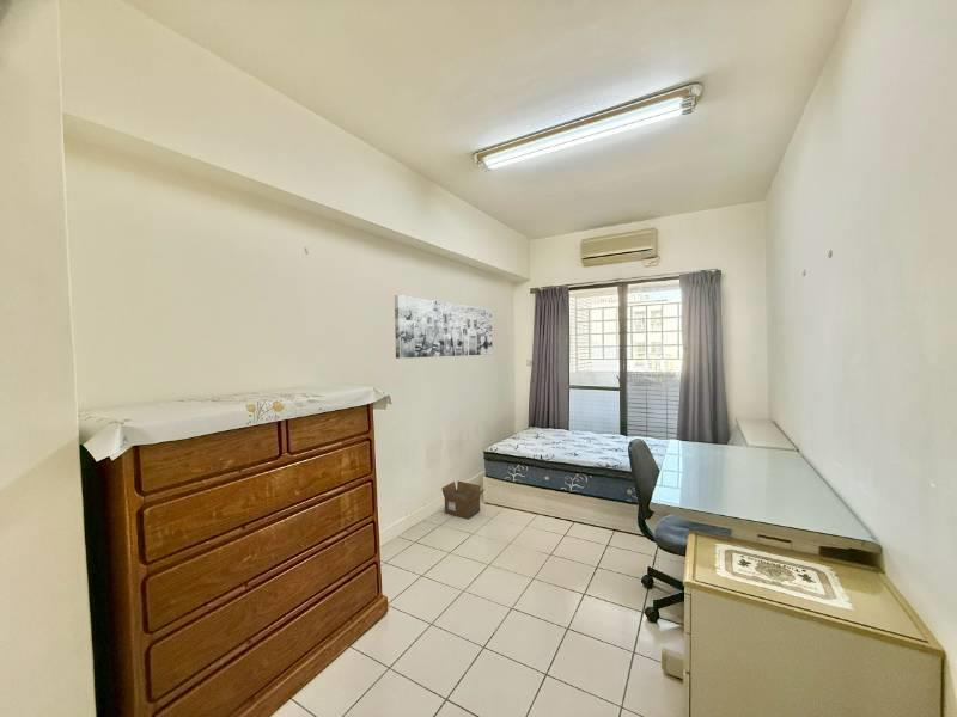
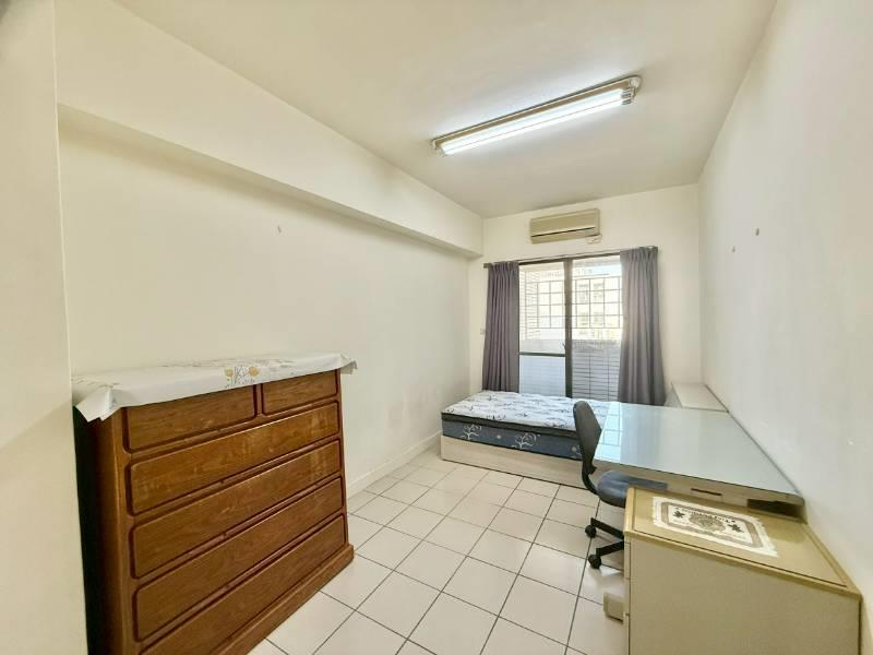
- wall art (451, 330)
- cardboard box (463, 500)
